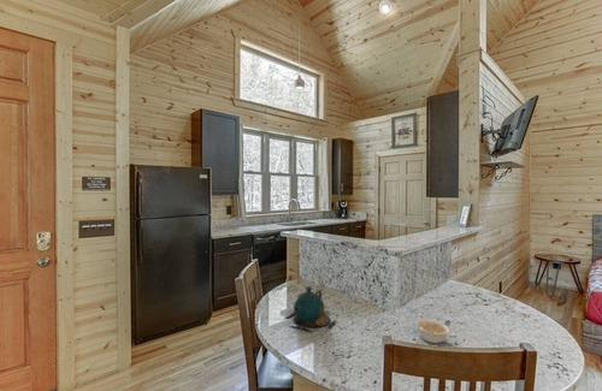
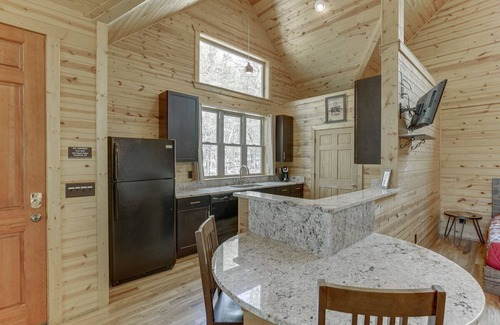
- teapot (311, 302)
- legume (432, 331)
